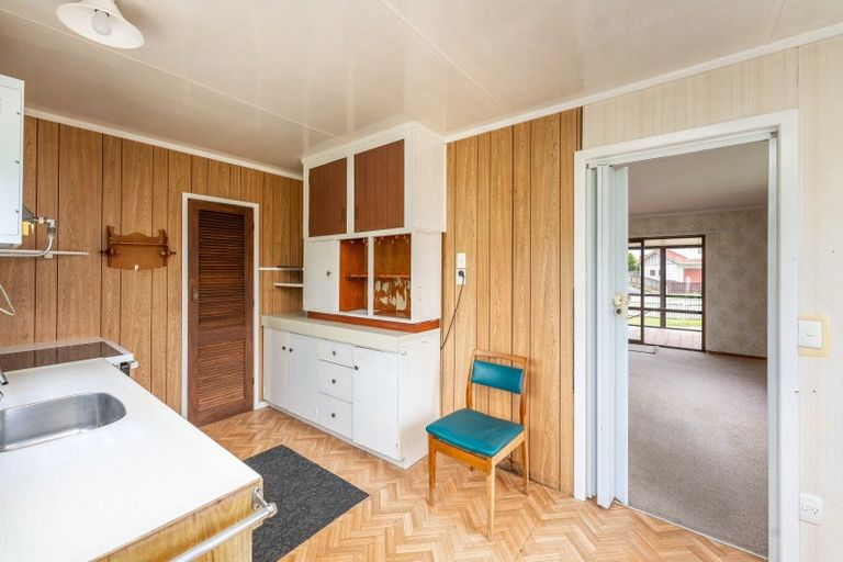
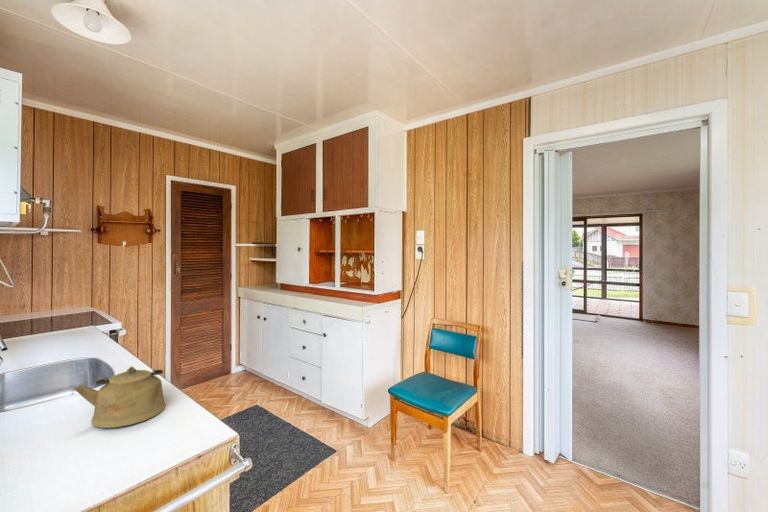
+ kettle (122, 391)
